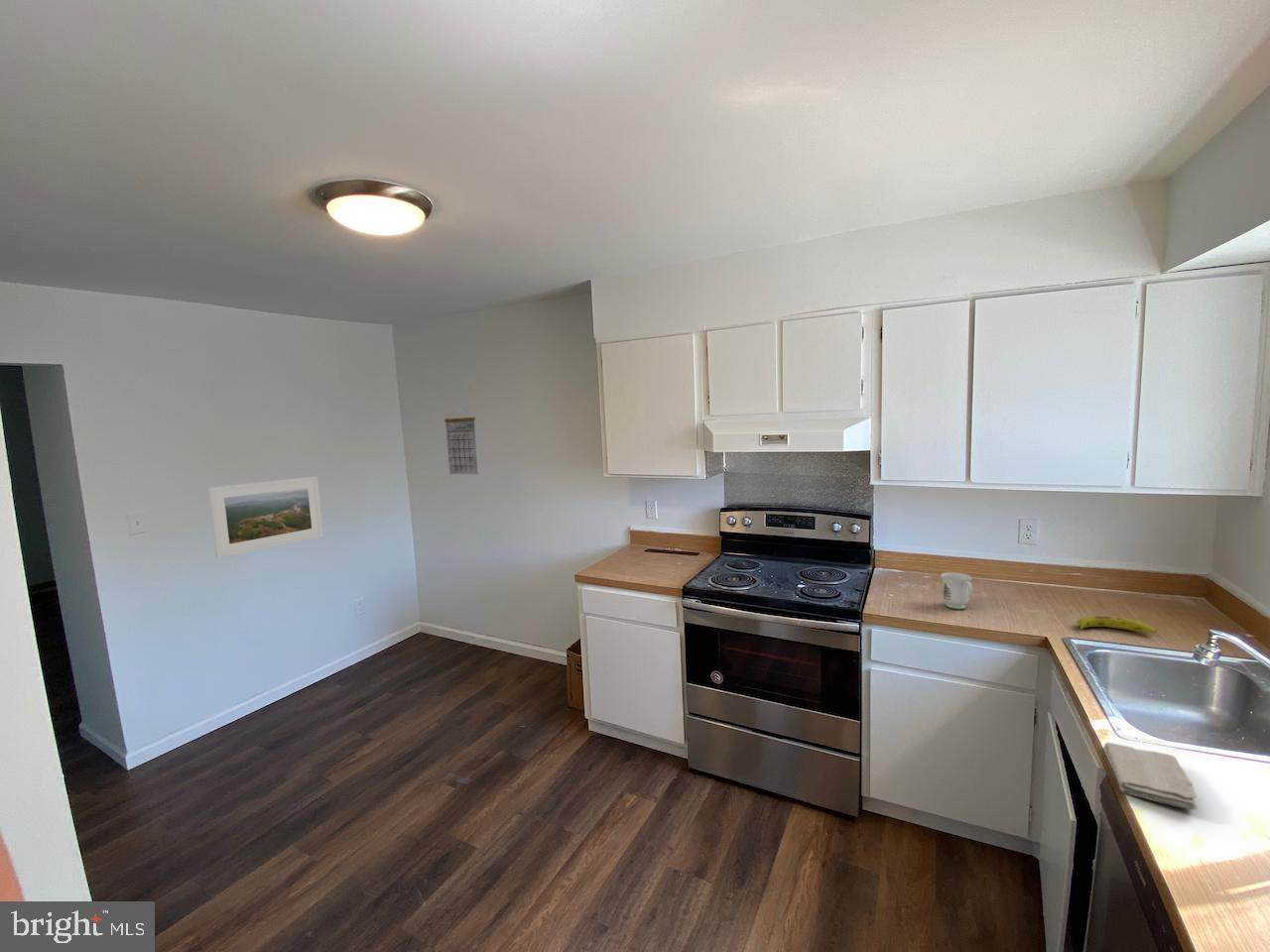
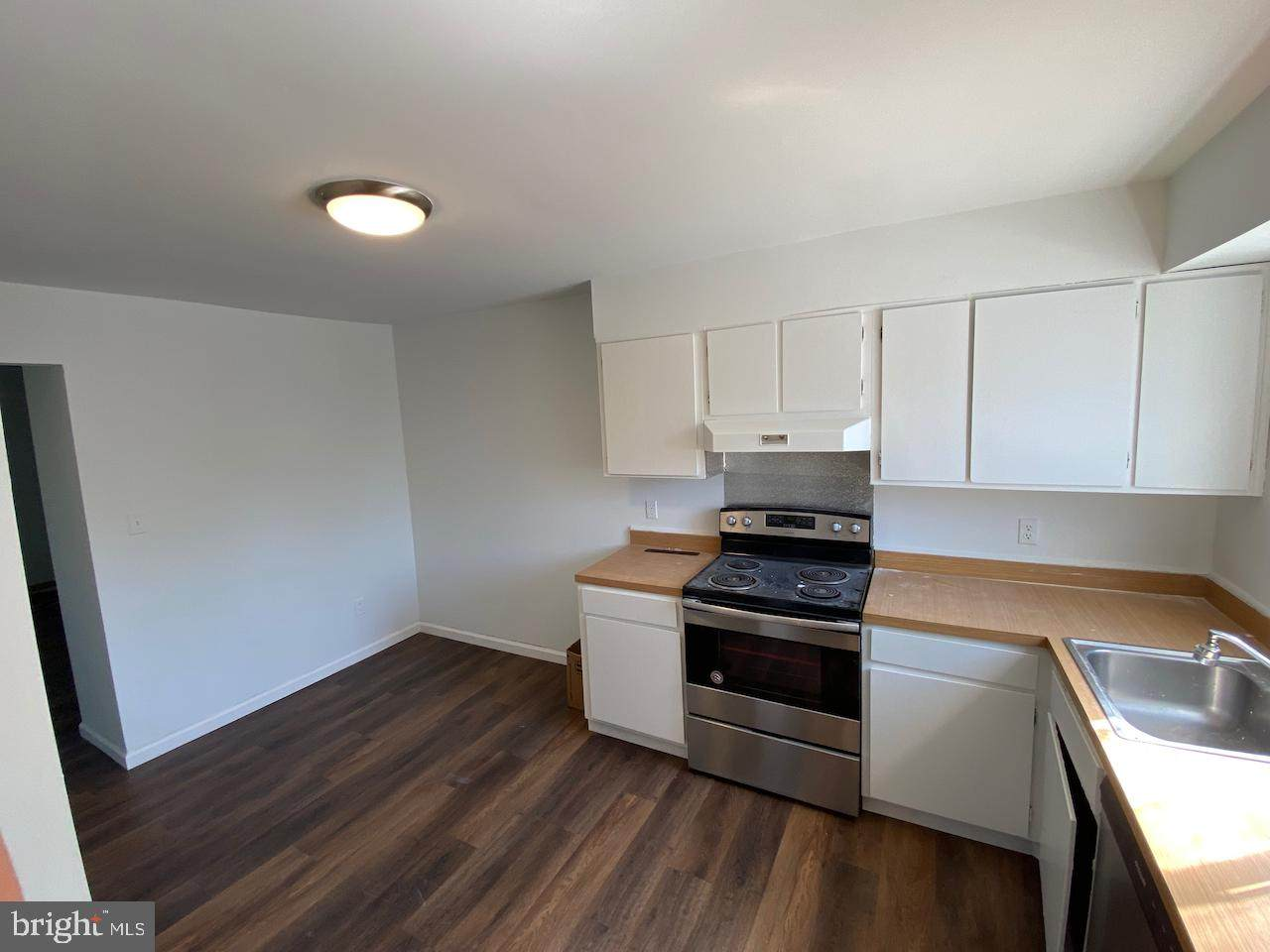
- mug (958, 593)
- calendar (460, 439)
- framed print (270, 514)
- washcloth (1147, 772)
- fruit (1114, 626)
